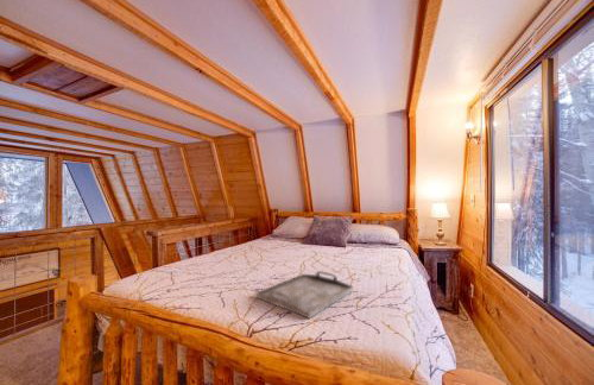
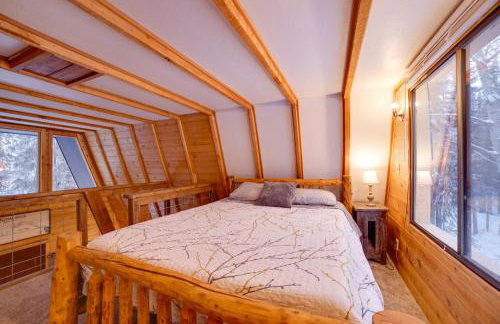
- serving tray (305, 288)
